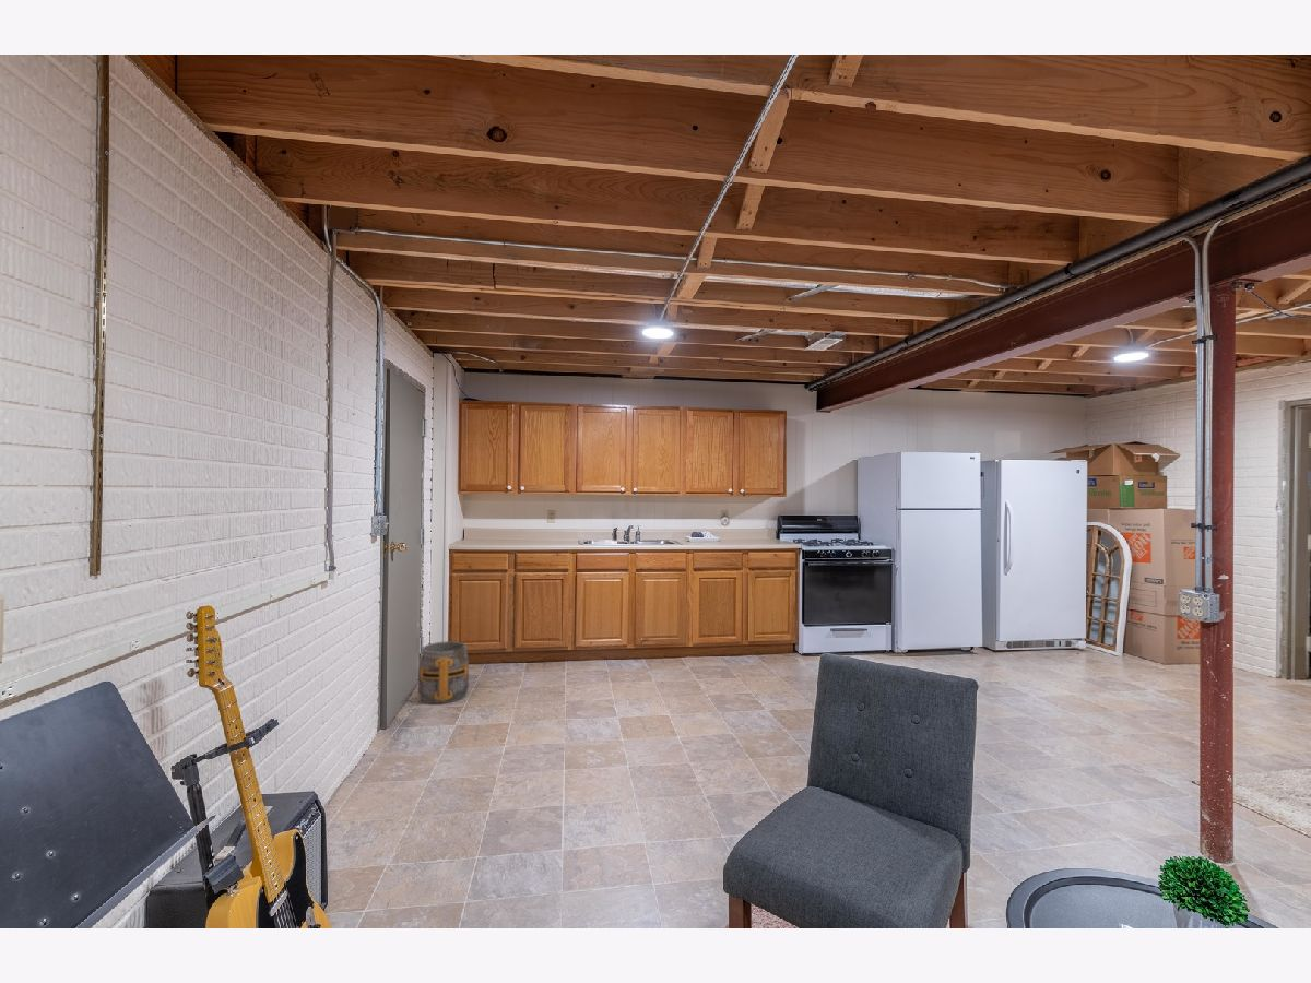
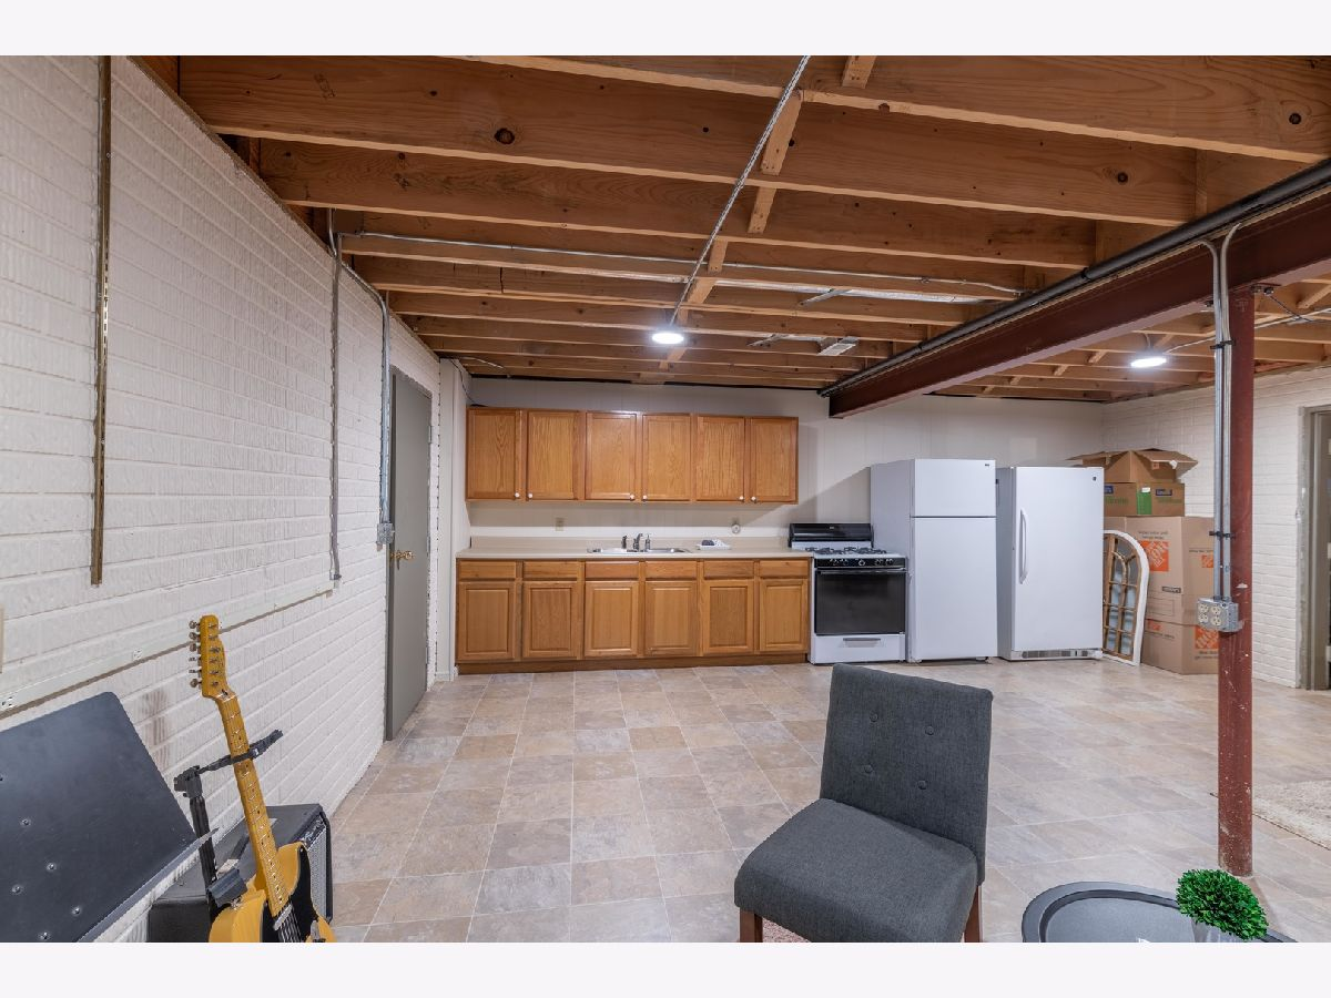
- bucket (444, 671)
